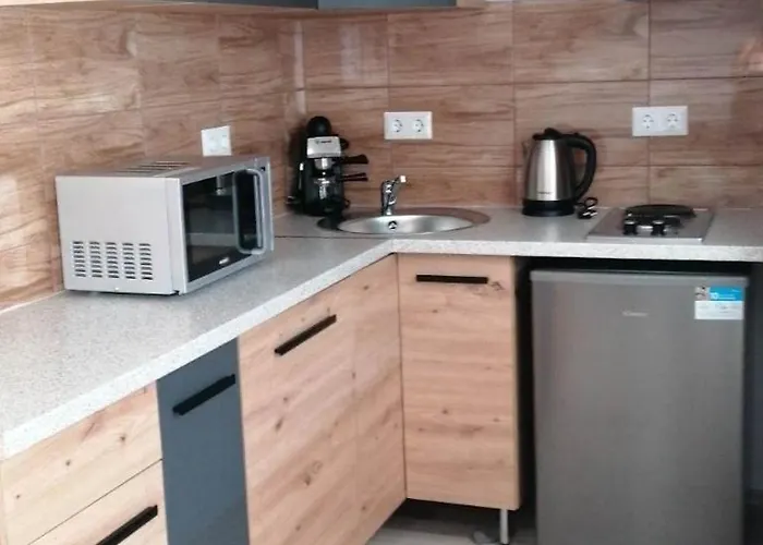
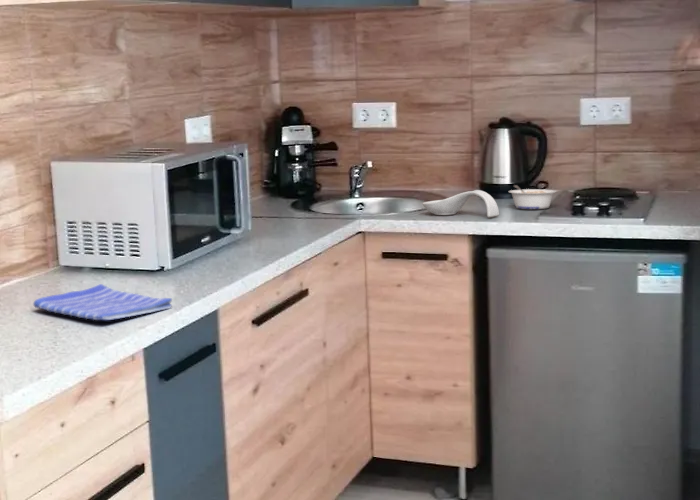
+ spoon rest (460, 202)
+ legume (530, 197)
+ dish towel (101, 302)
